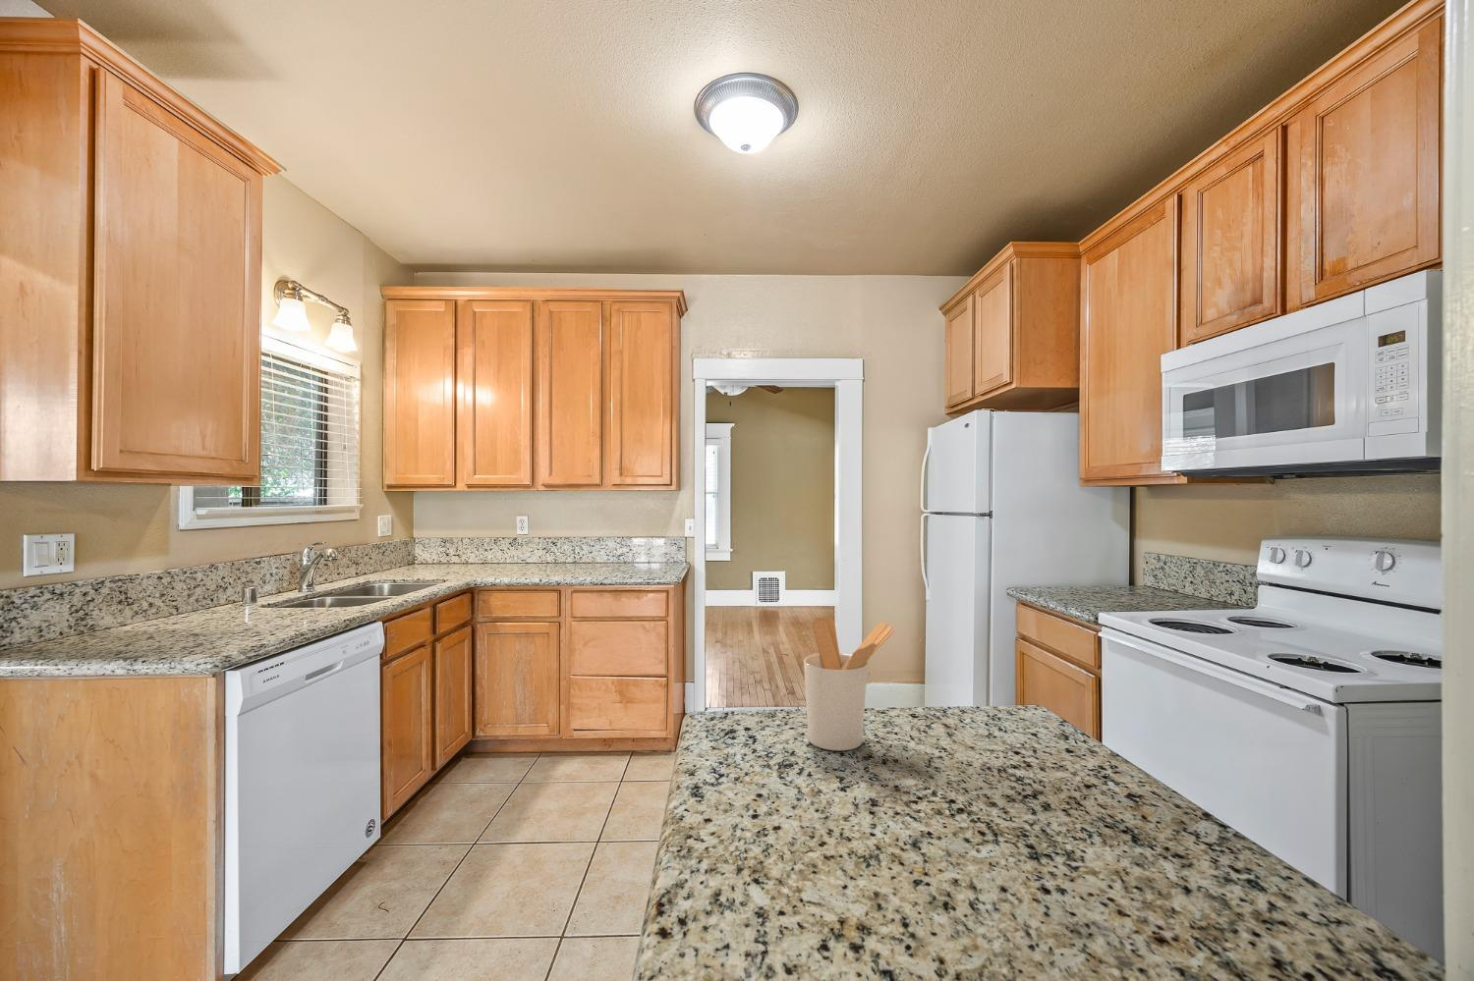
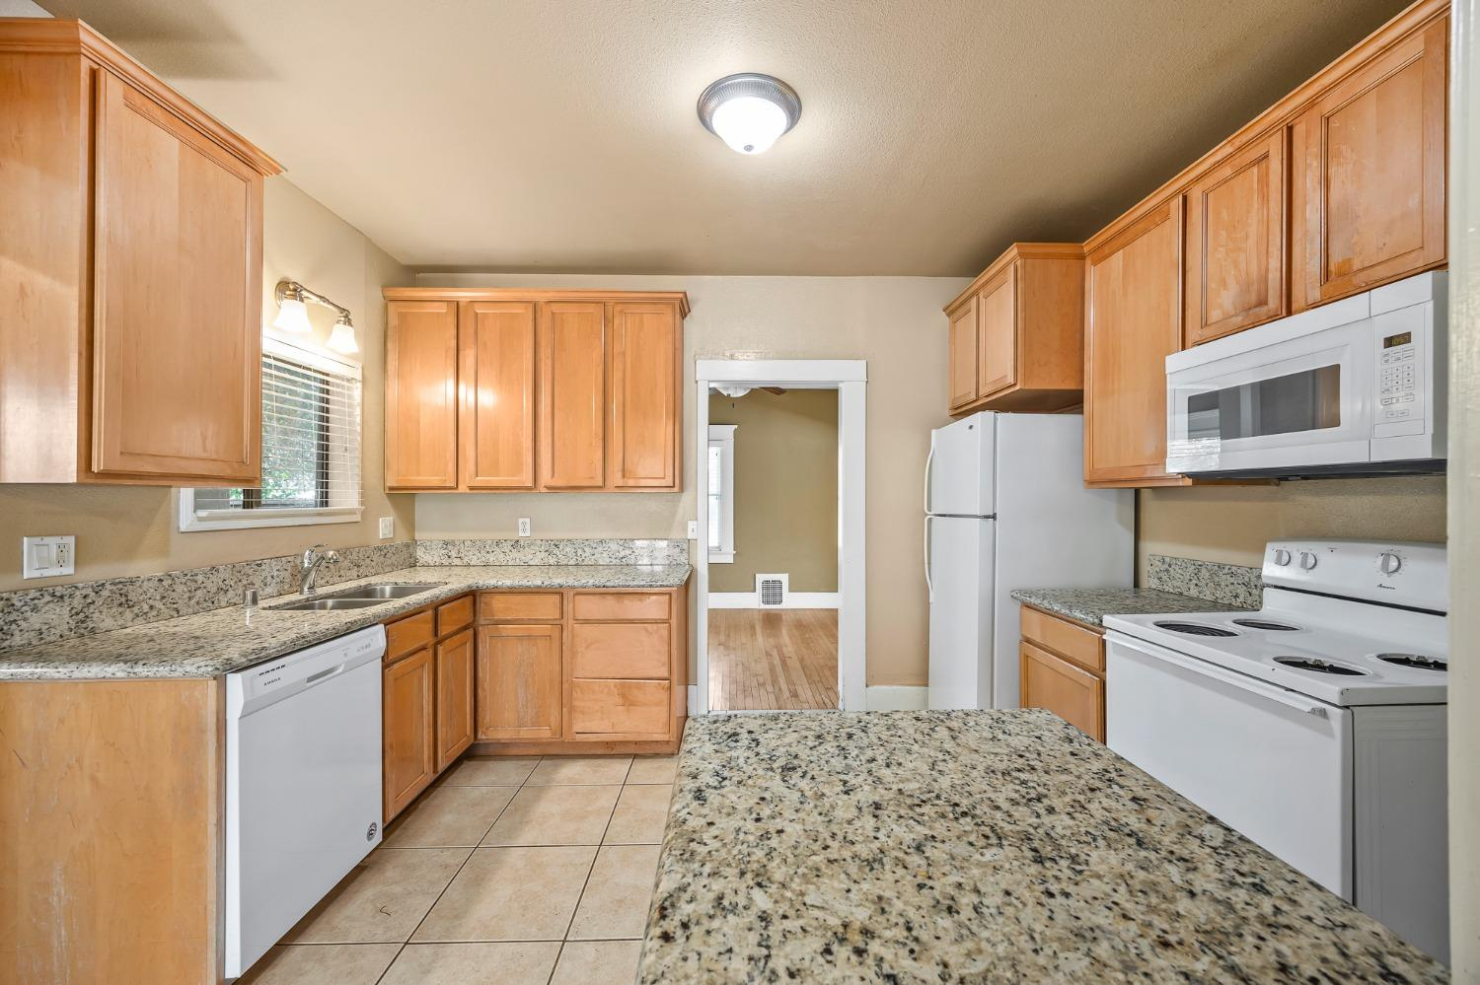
- utensil holder (850, 680)
